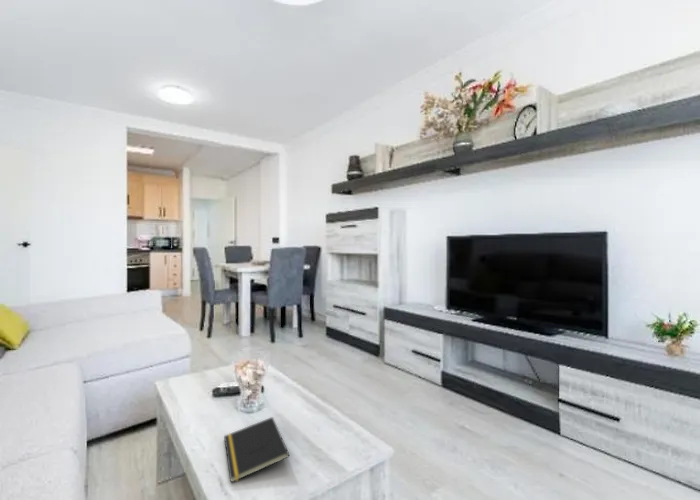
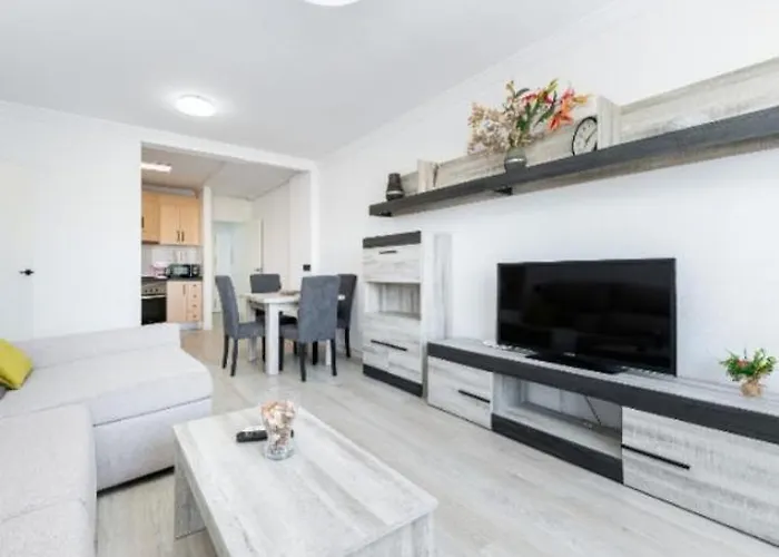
- notepad (254, 445)
